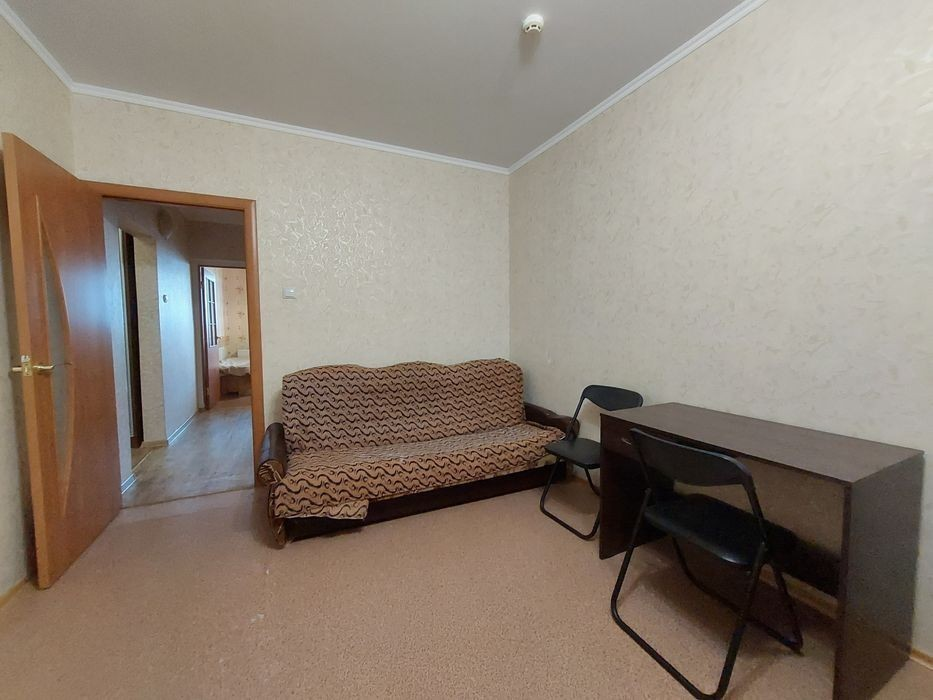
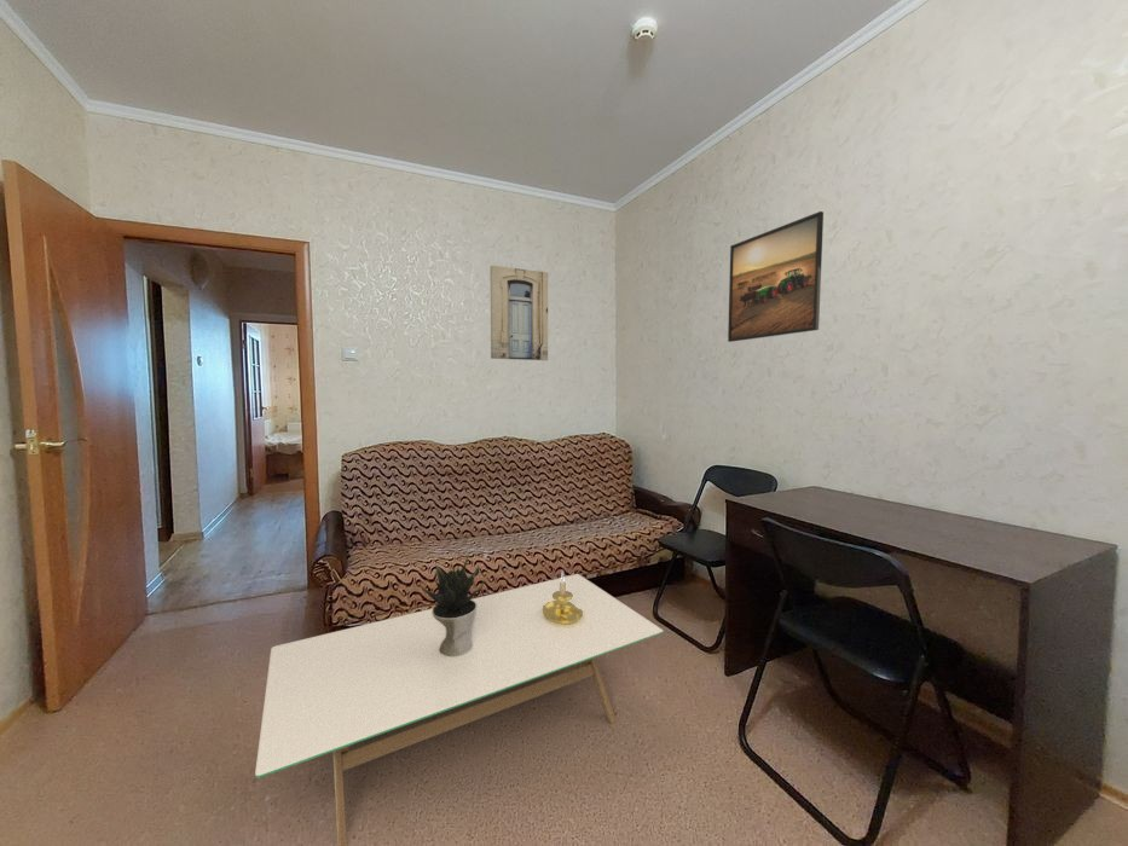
+ wall art (520, 314)
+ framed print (770, 283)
+ potted plant (455, 603)
+ candle holder (565, 593)
+ coffee table (475, 683)
